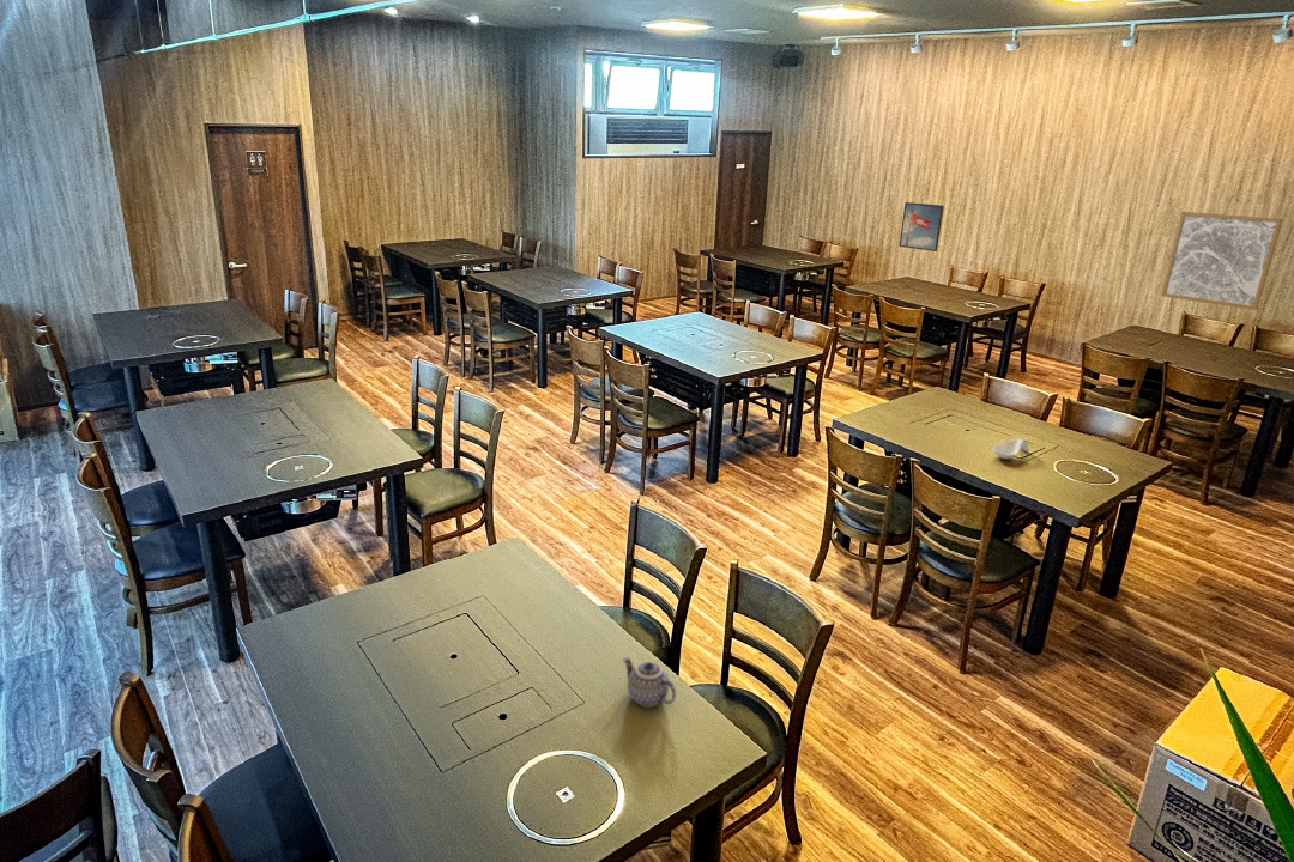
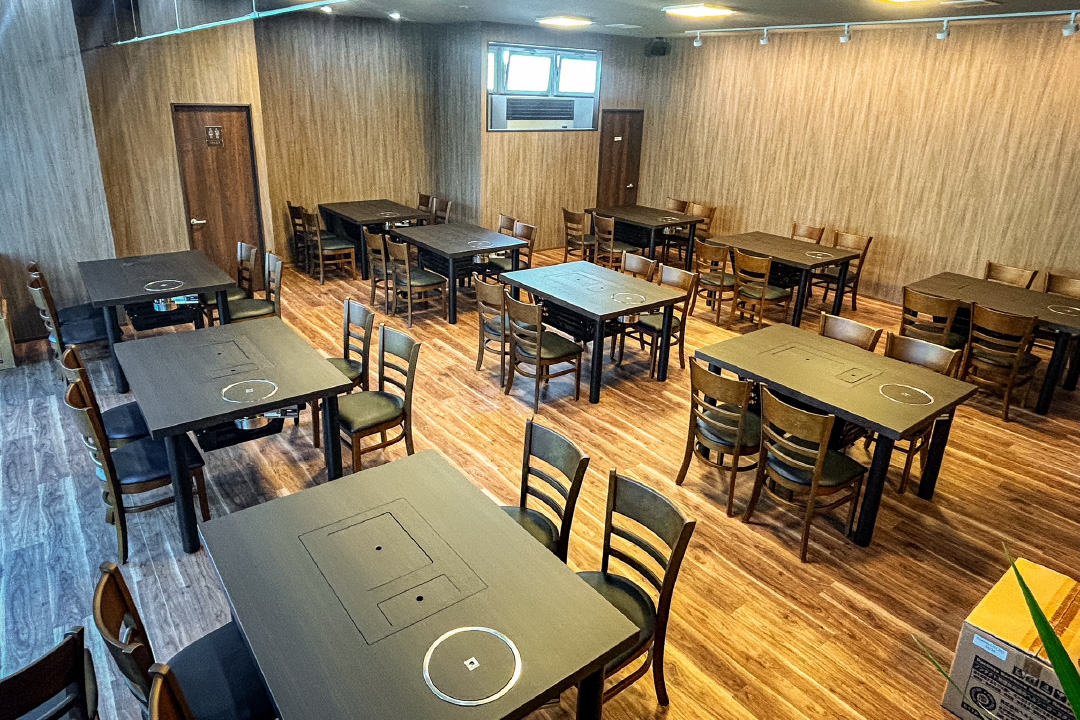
- spoon rest (1011, 448)
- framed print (920, 226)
- wall art (1219, 259)
- teapot (648, 680)
